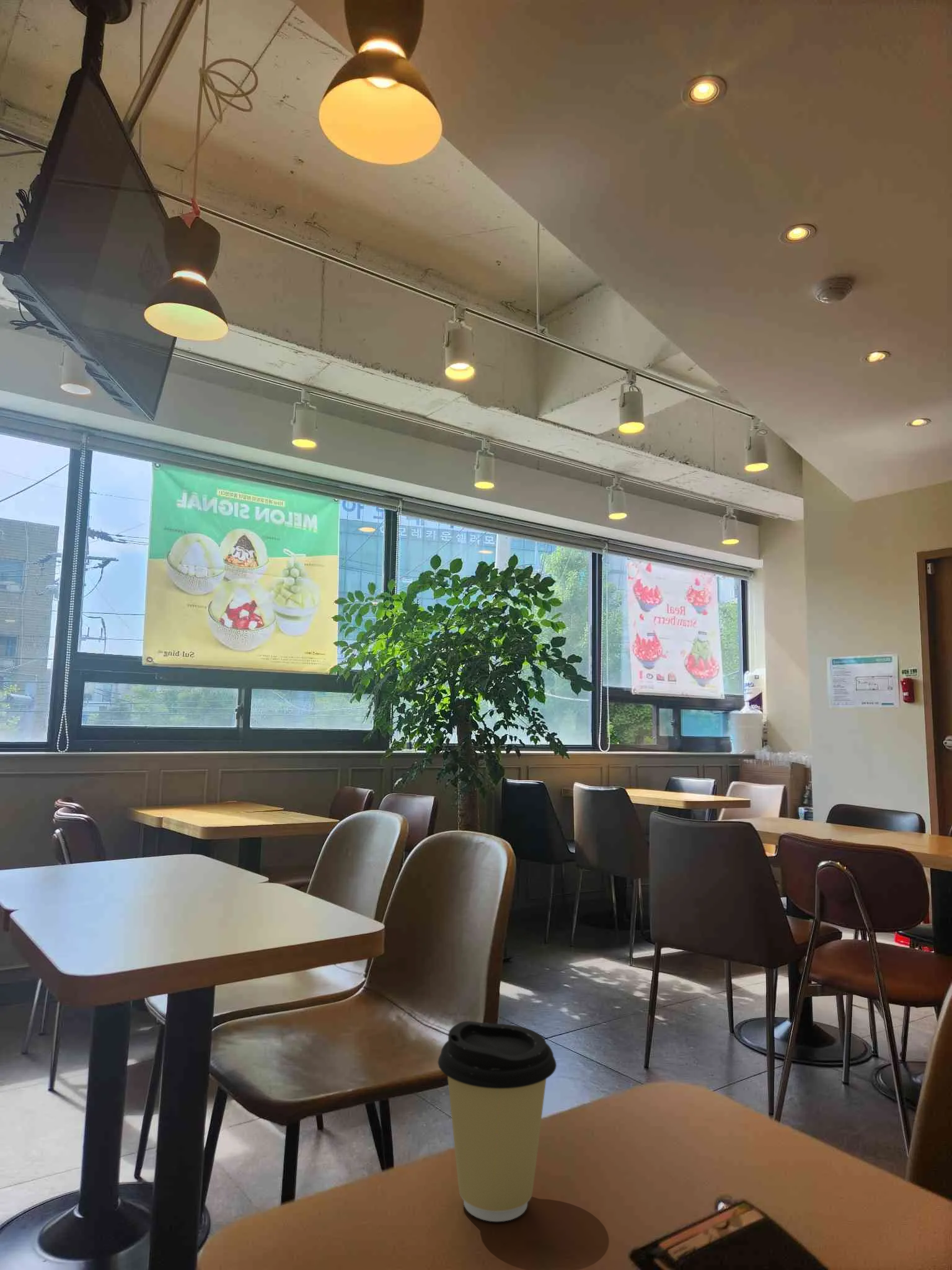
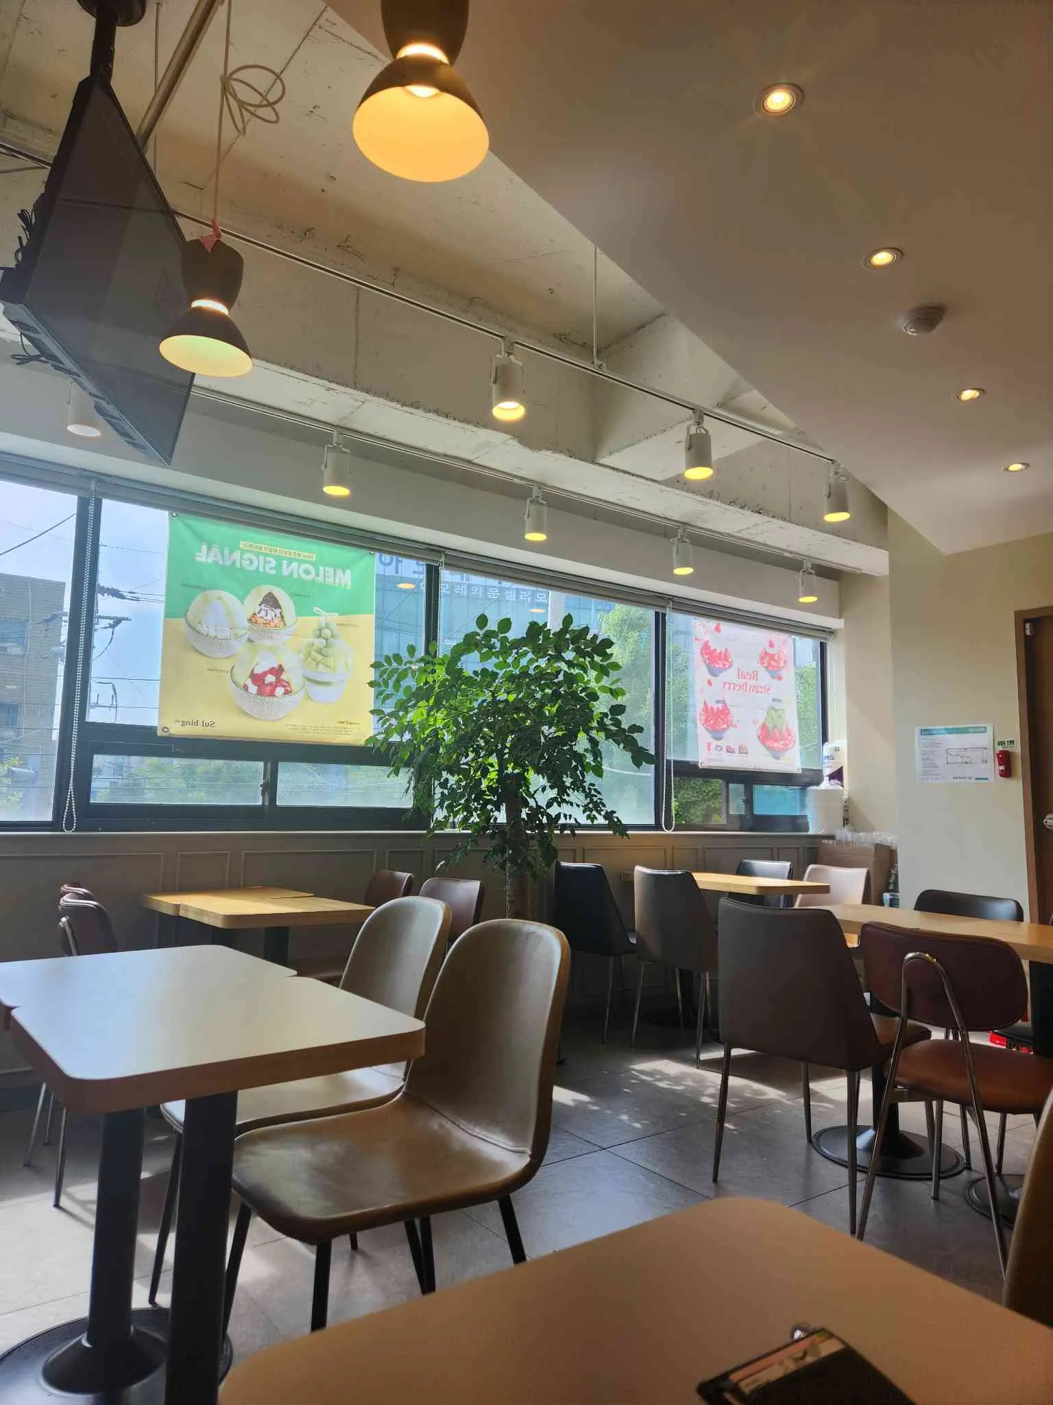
- coffee cup (496, 1117)
